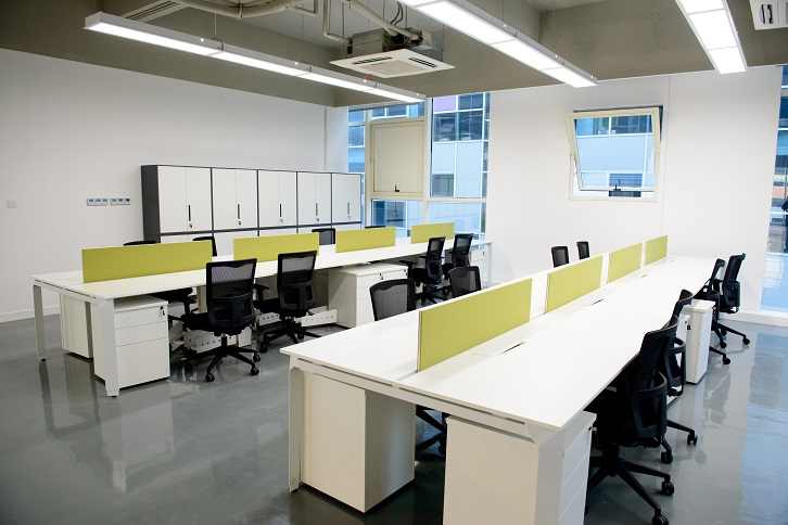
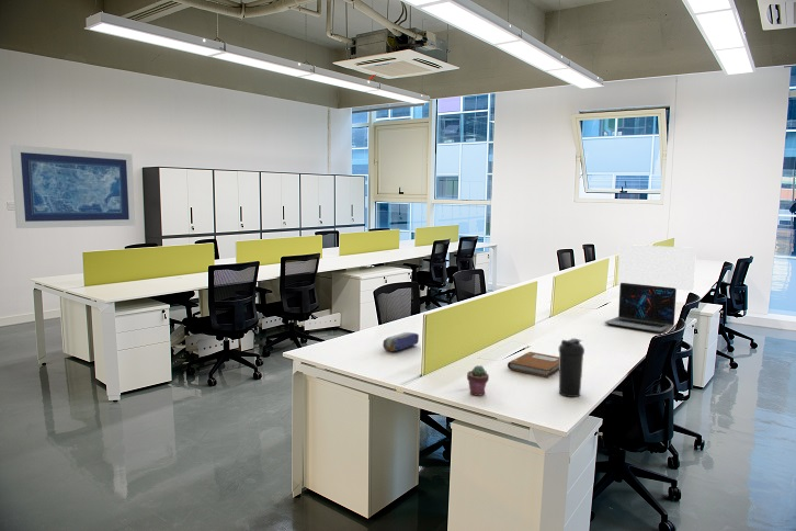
+ water bottle (570, 366)
+ wall art (78, 188)
+ monitor (655, 272)
+ notebook (537, 363)
+ potted succulent (477, 380)
+ pencil case (400, 340)
+ laptop (639, 306)
